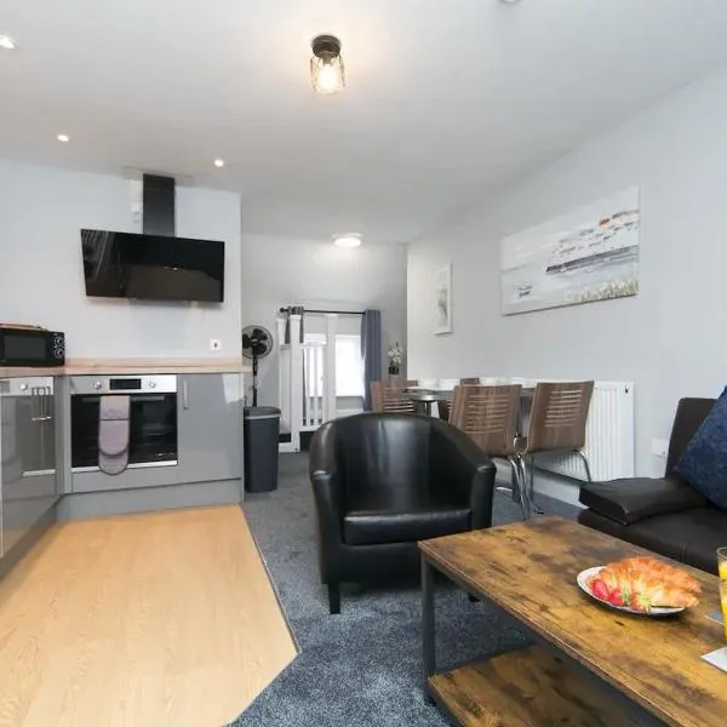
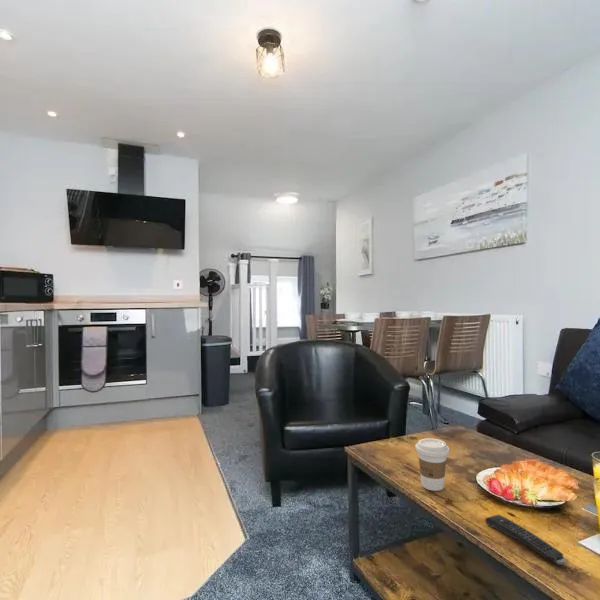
+ remote control (524, 537)
+ coffee cup (432, 464)
